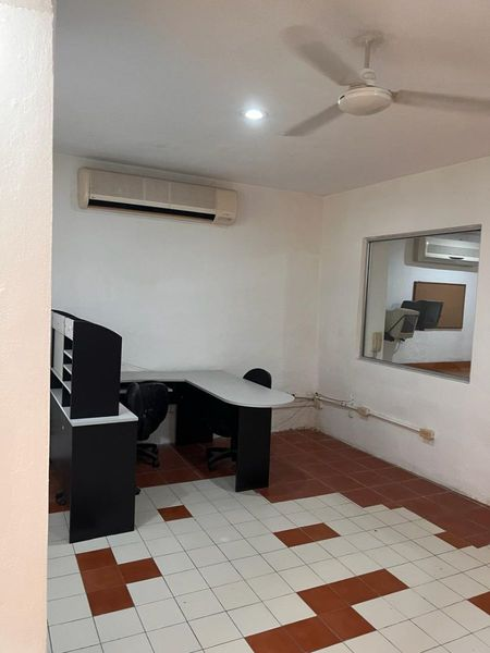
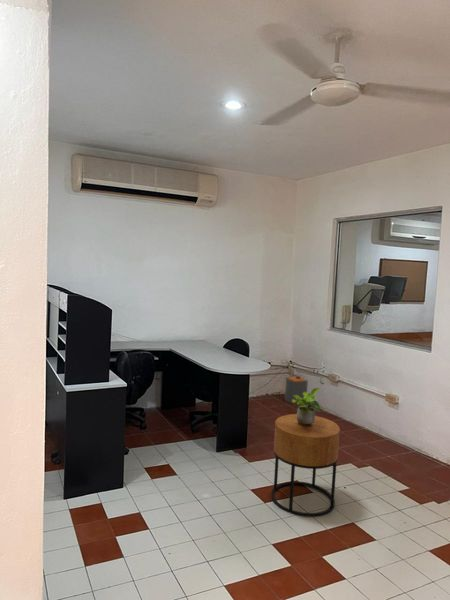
+ trash can (296, 384)
+ potted plant (308, 407)
+ side table (304, 462)
